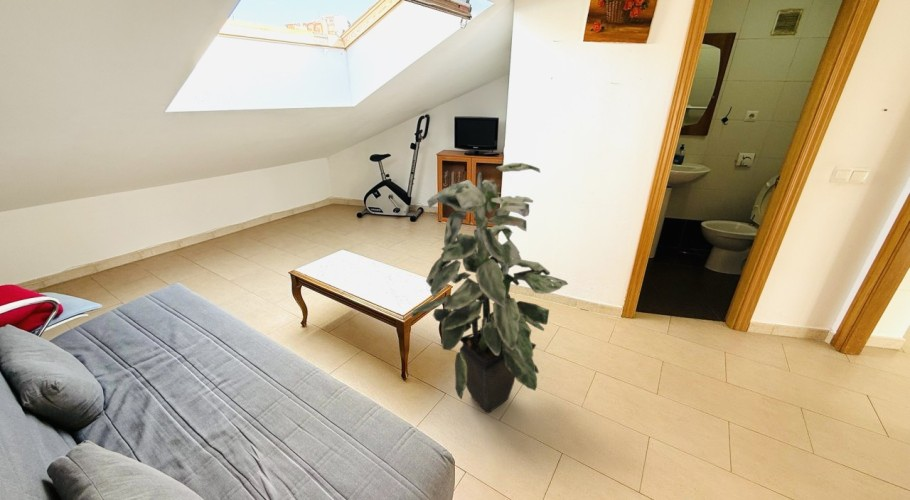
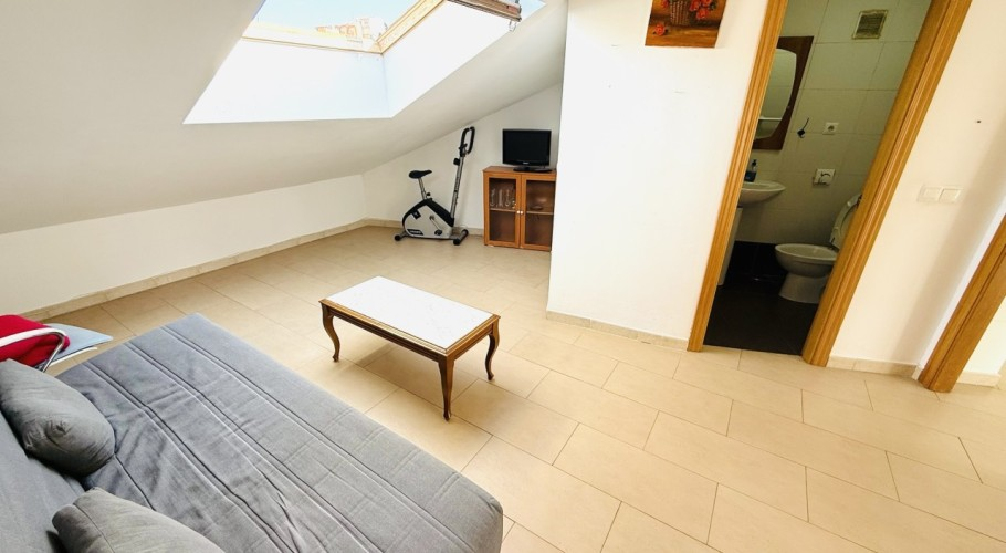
- indoor plant (493, 303)
